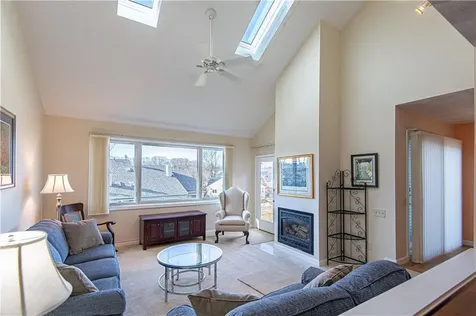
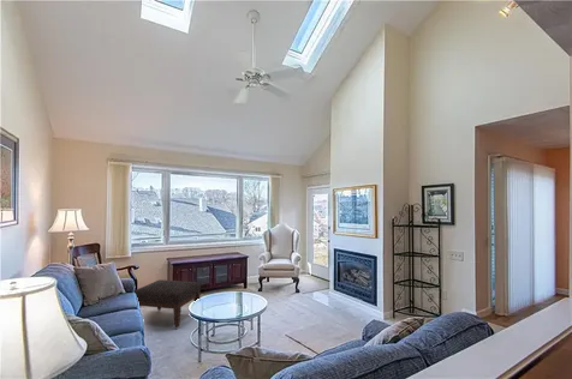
+ ottoman (167, 301)
